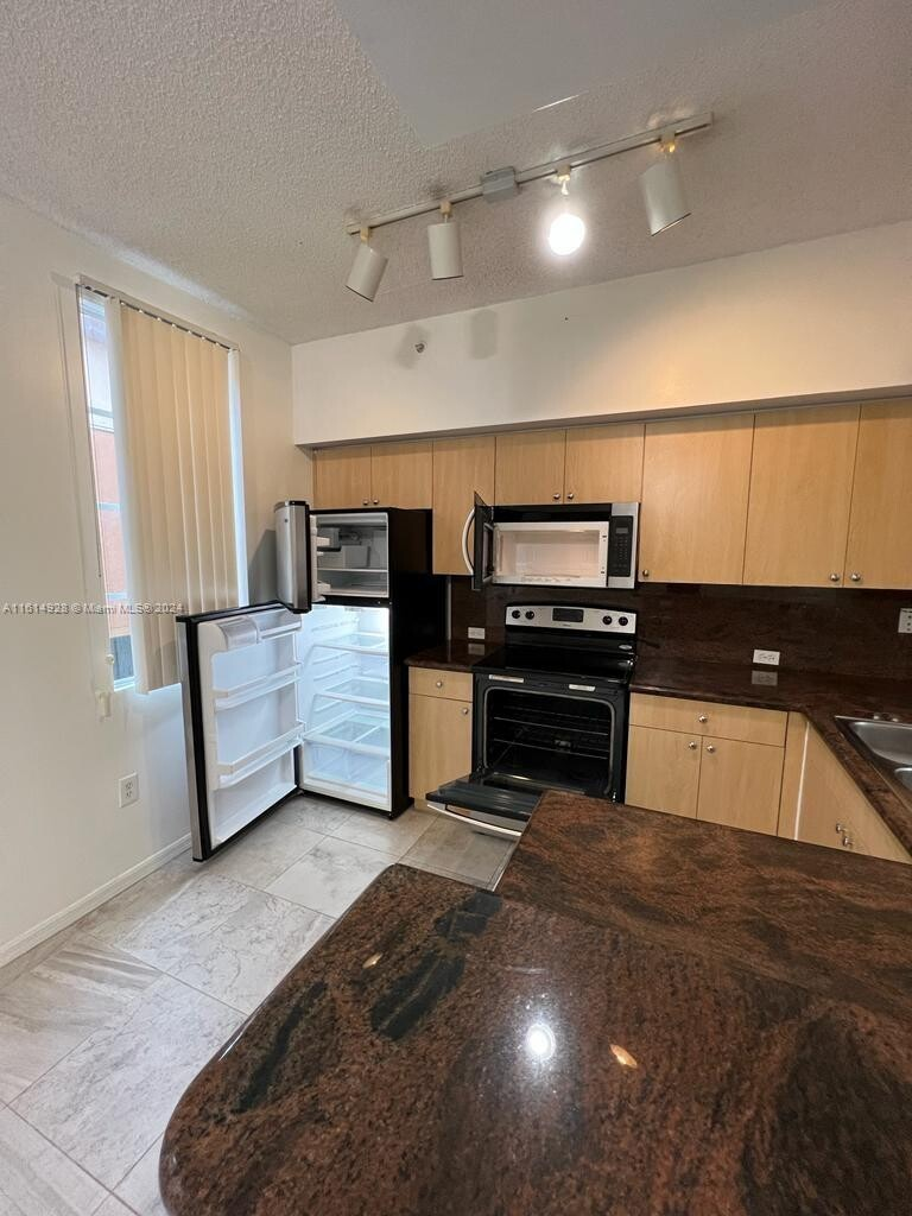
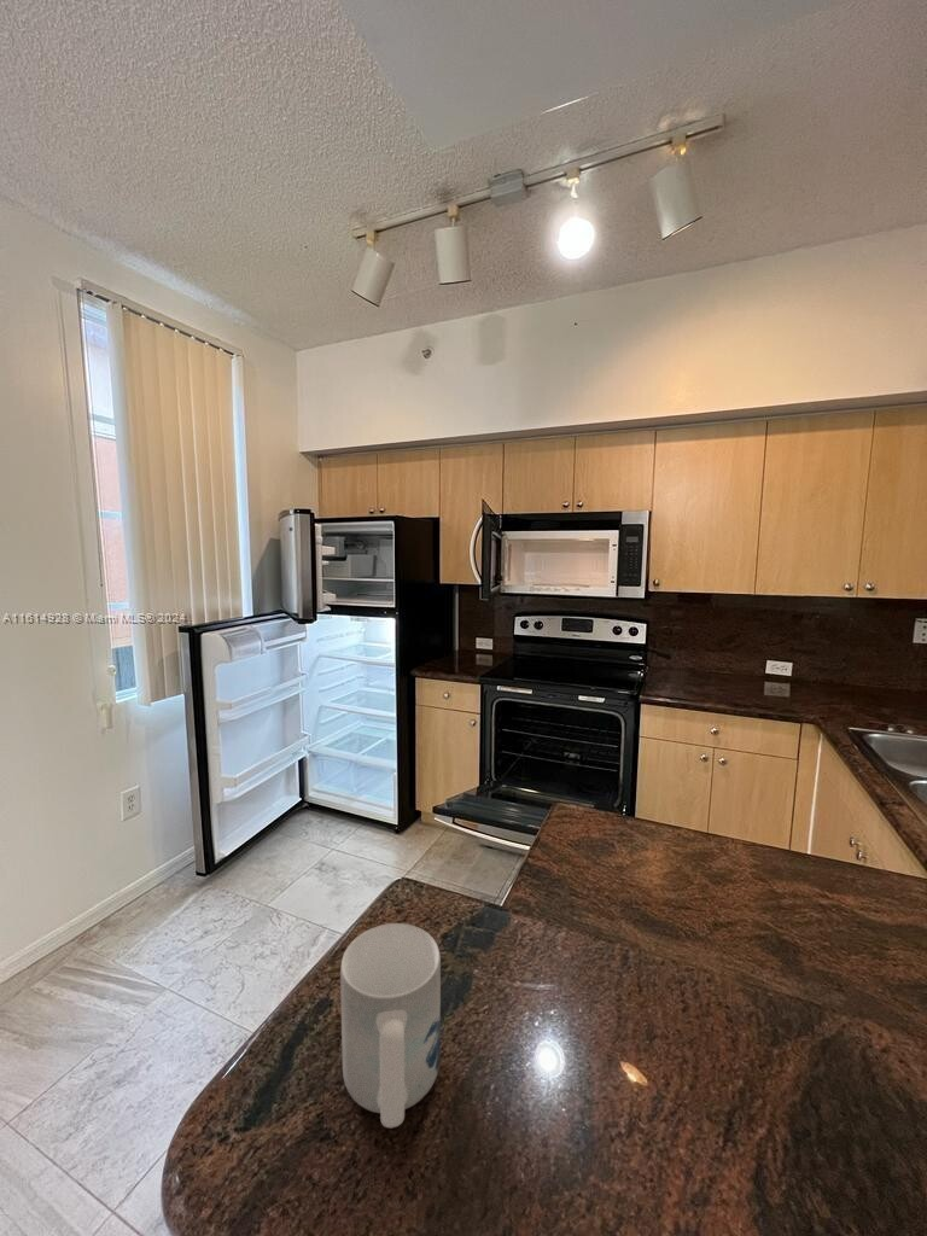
+ mug (397, 1022)
